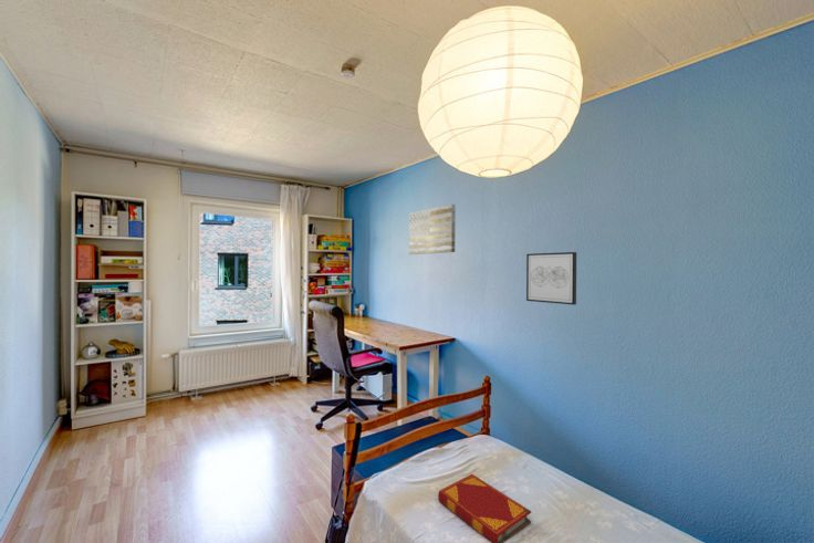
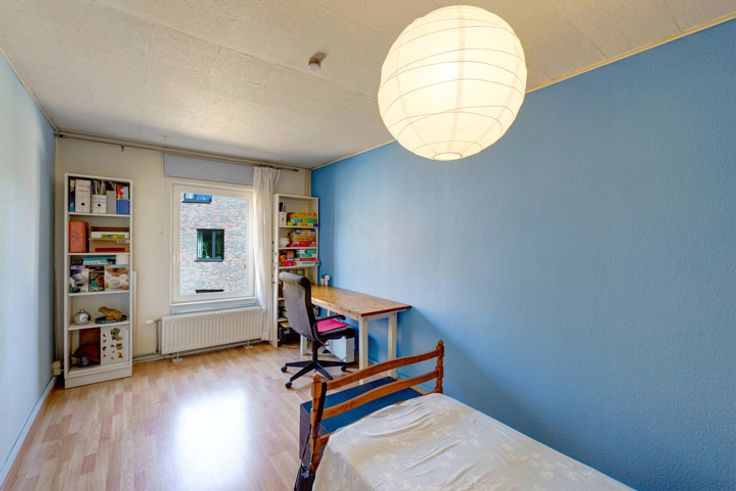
- hardback book (482, 505)
- wall art (430, 231)
- wall art (550, 278)
